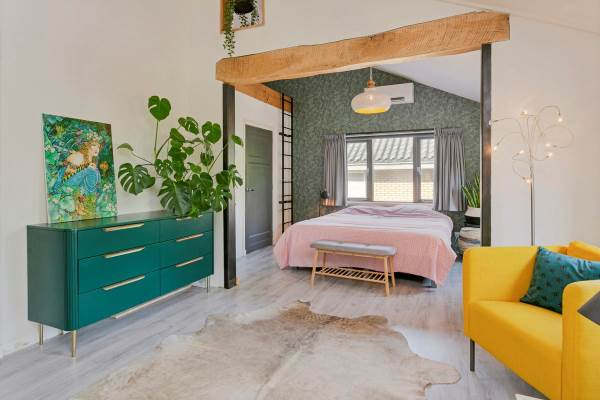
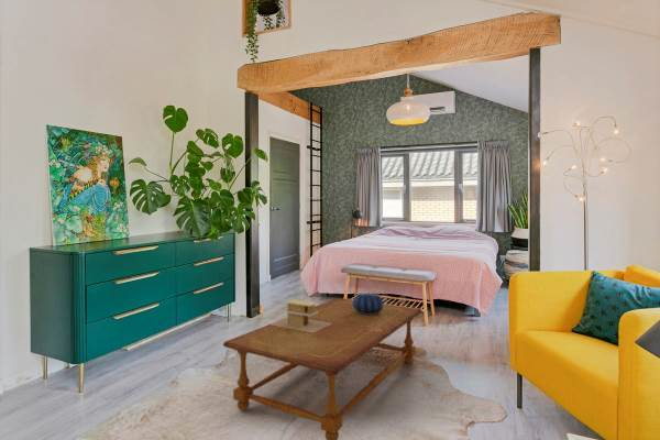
+ decorative bowl (367, 302)
+ coffee table (337, 352)
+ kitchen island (300, 312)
